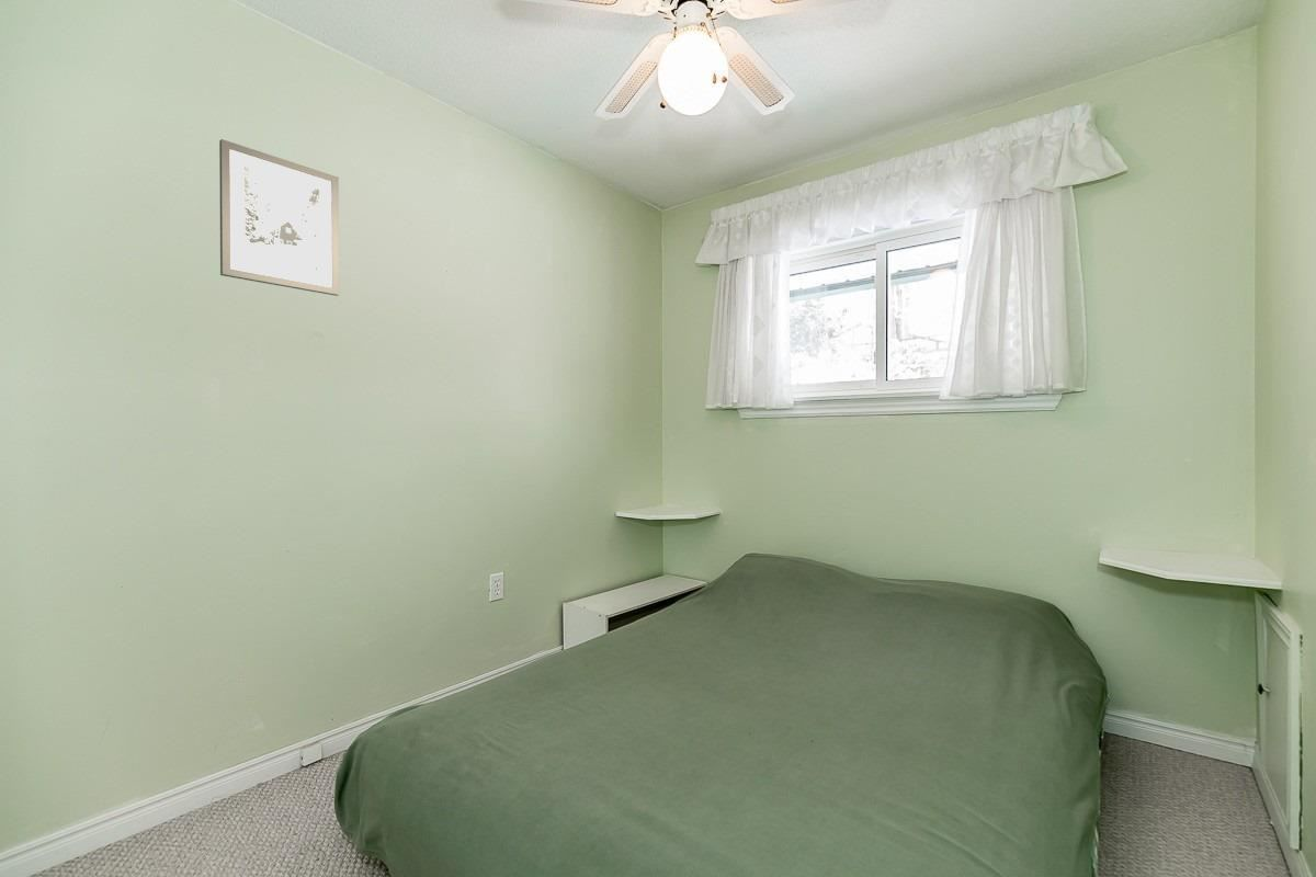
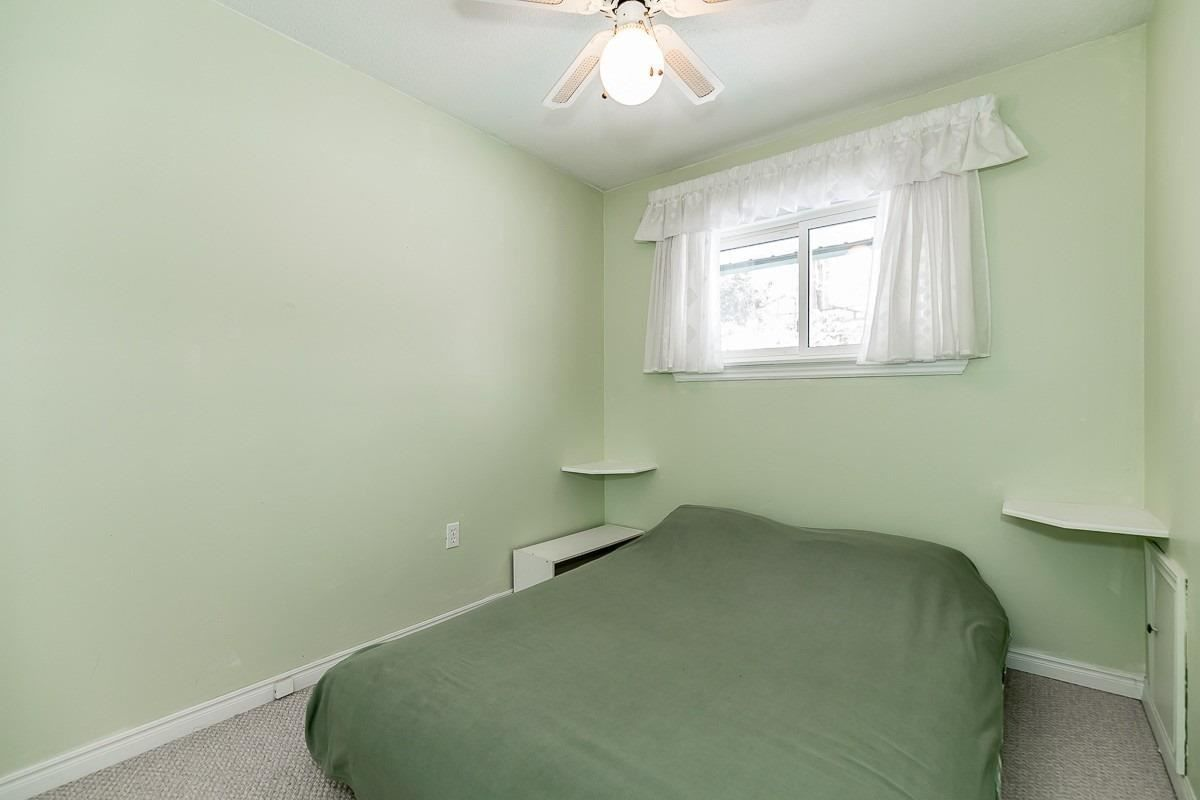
- wall art (283, 223)
